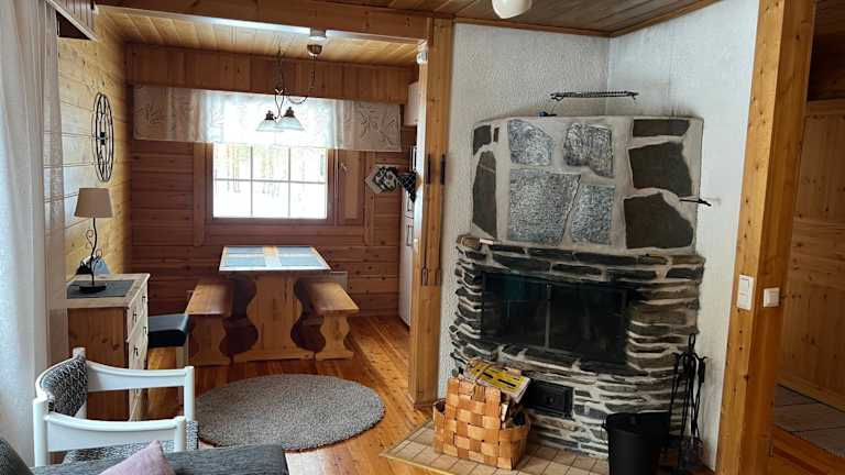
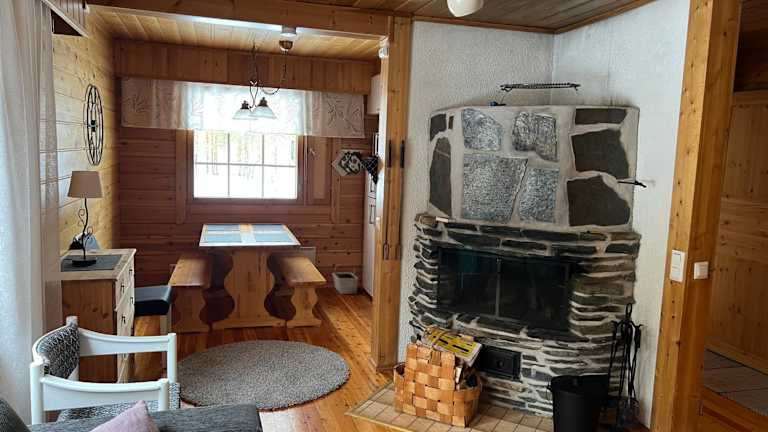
+ basket (345, 277)
